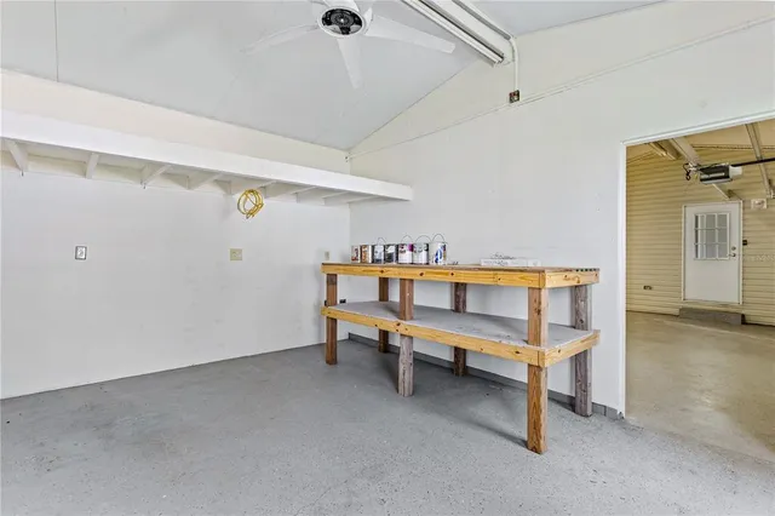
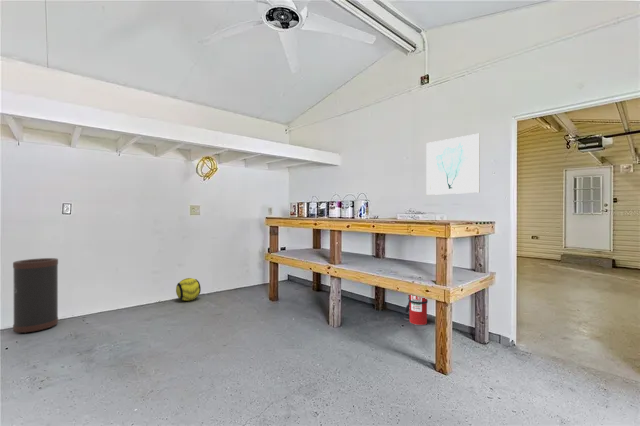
+ ball (188, 289)
+ trash can (36, 294)
+ wall art (451, 166)
+ fire extinguisher (415, 296)
